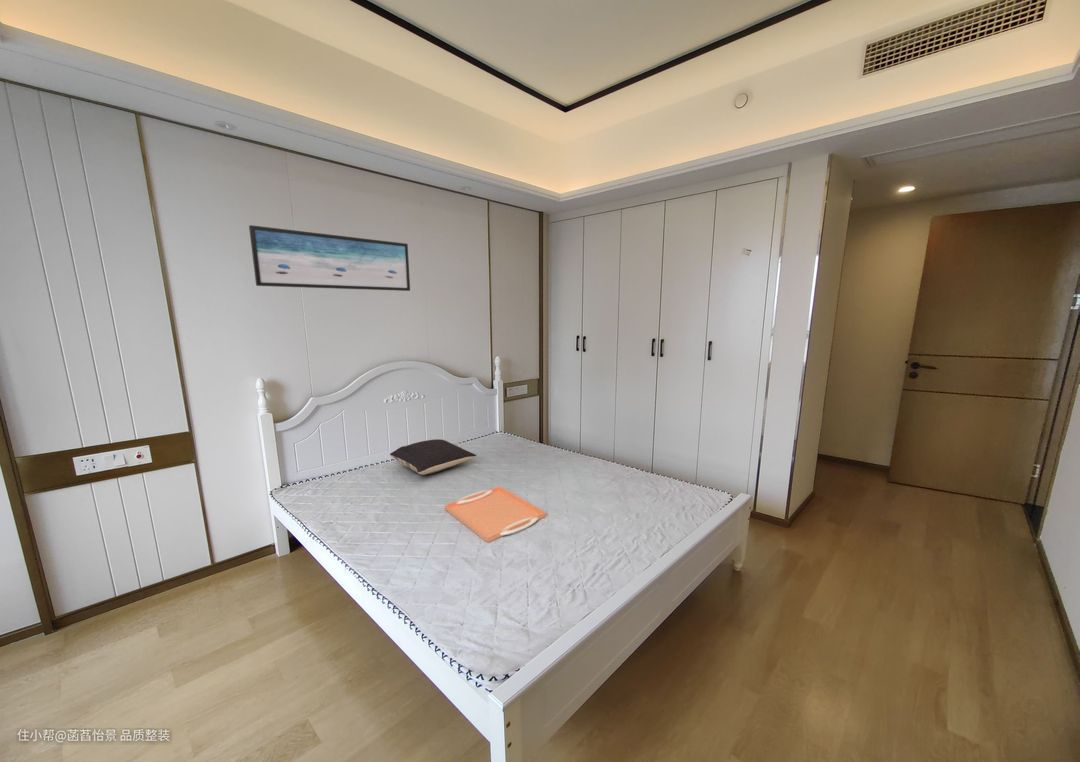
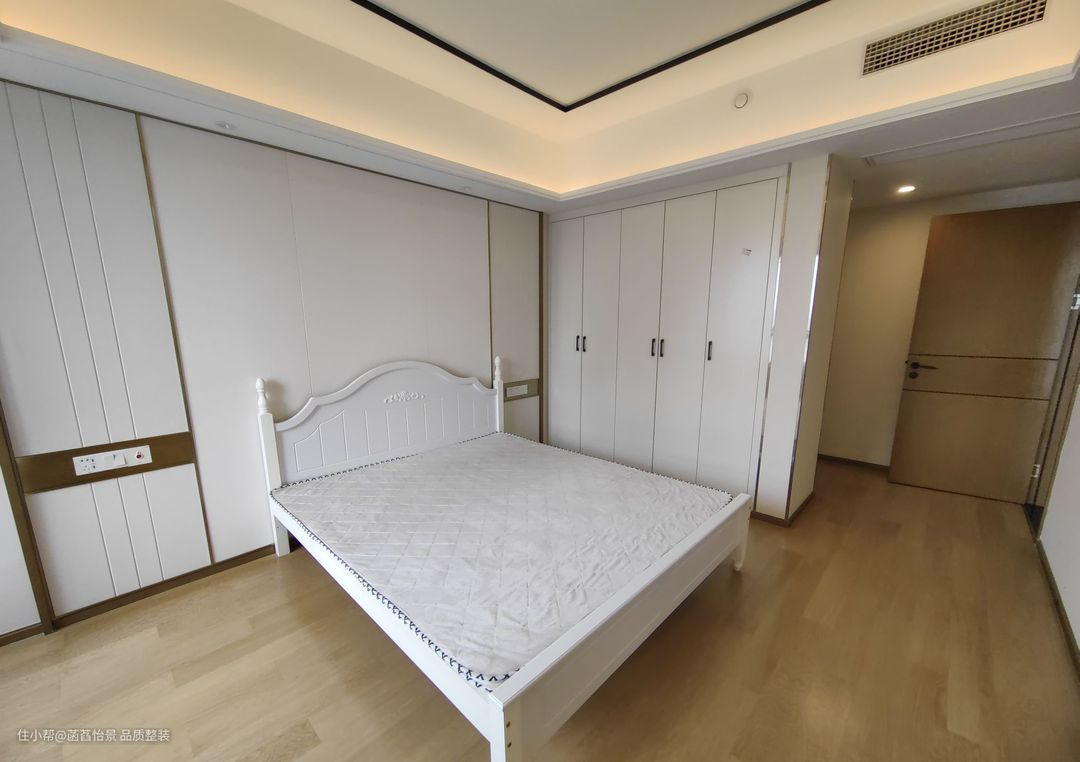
- pillow (432, 455)
- serving tray (494, 510)
- wall art (339, 262)
